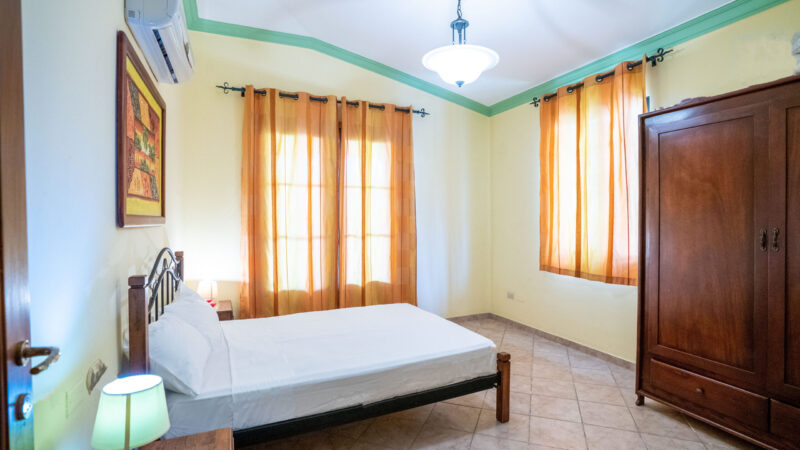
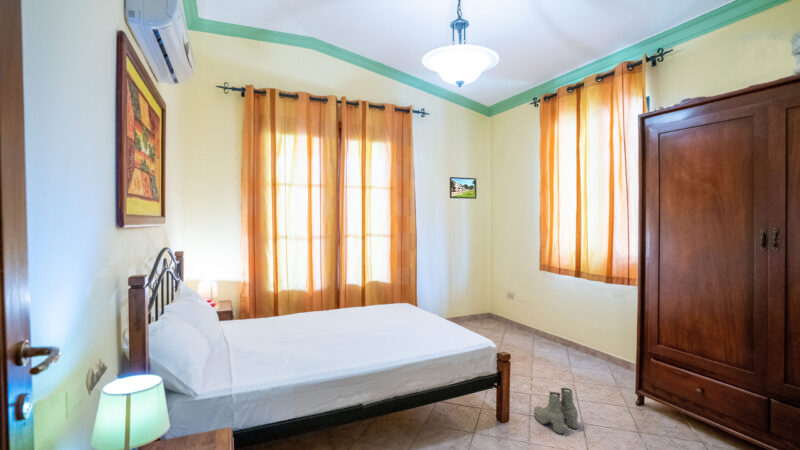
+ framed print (463, 188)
+ boots (555, 405)
